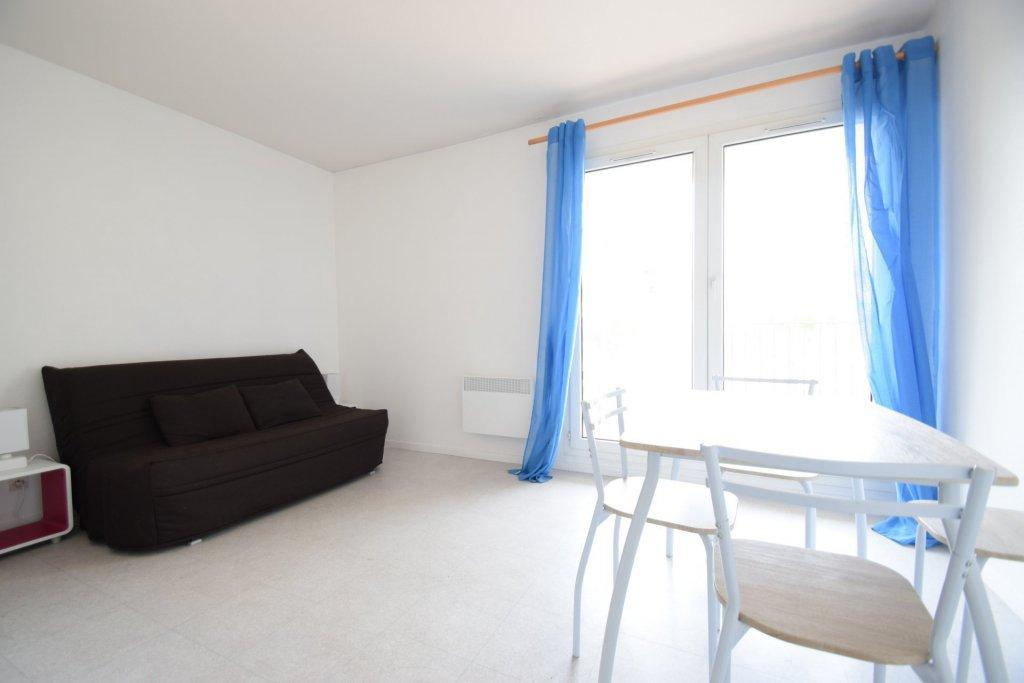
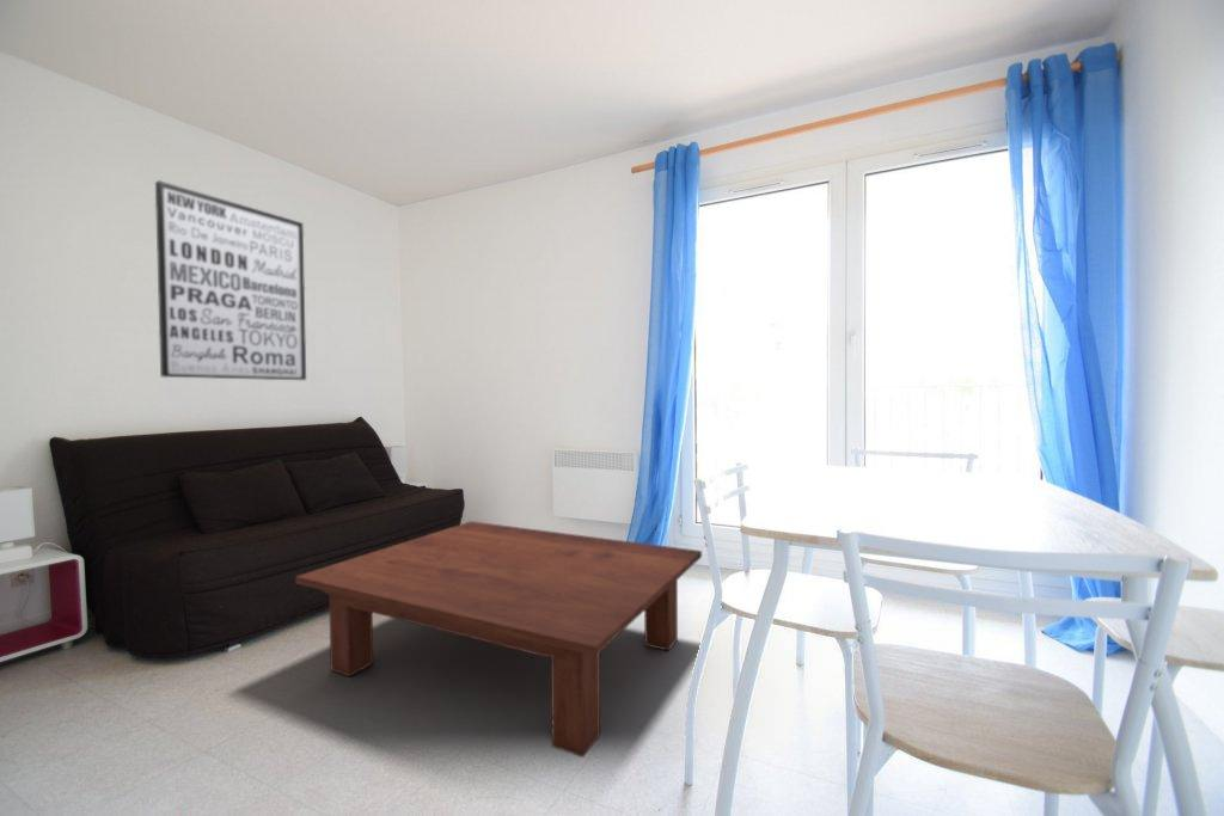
+ wall art (239, 292)
+ coffee table (513, 608)
